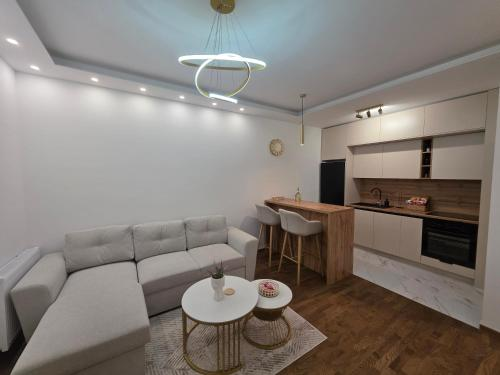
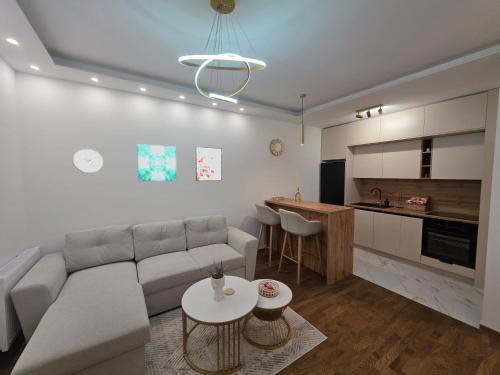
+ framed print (209, 164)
+ wall clock (88, 161)
+ wall art (157, 163)
